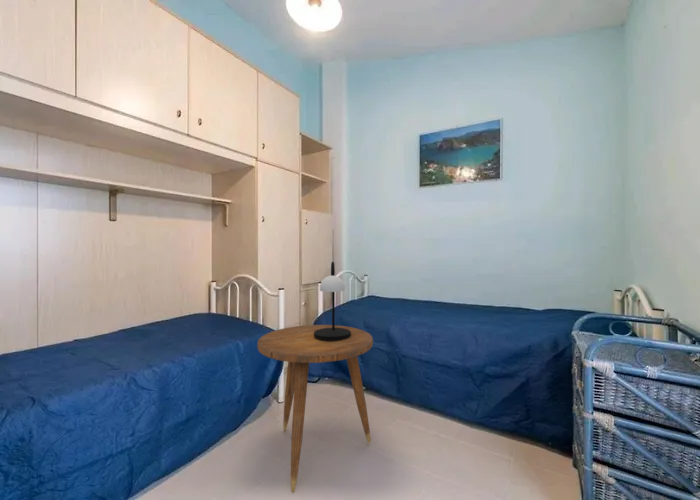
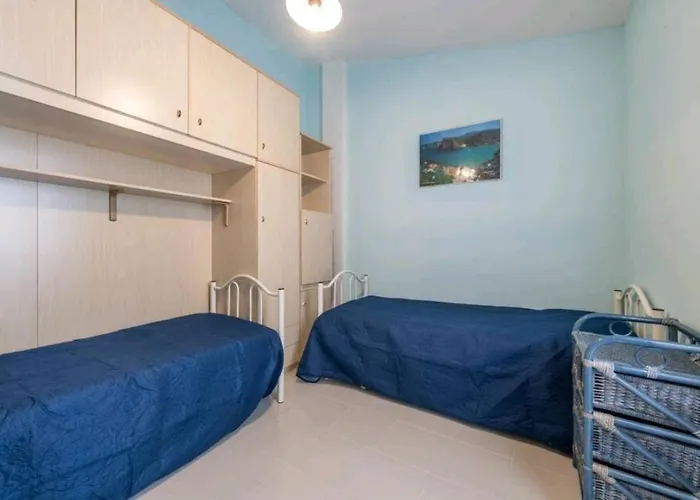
- table lamp (332, 296)
- side table (306, 391)
